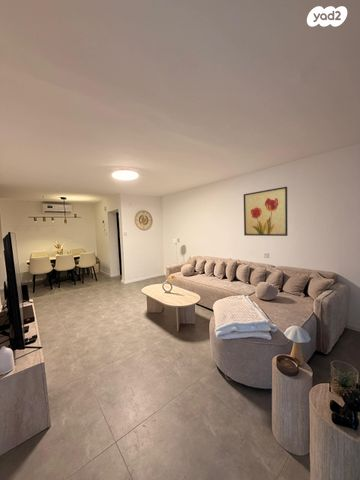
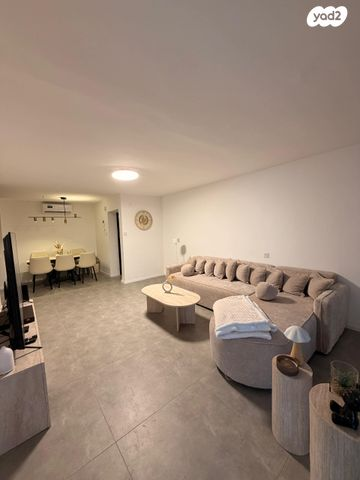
- wall art (263, 213)
